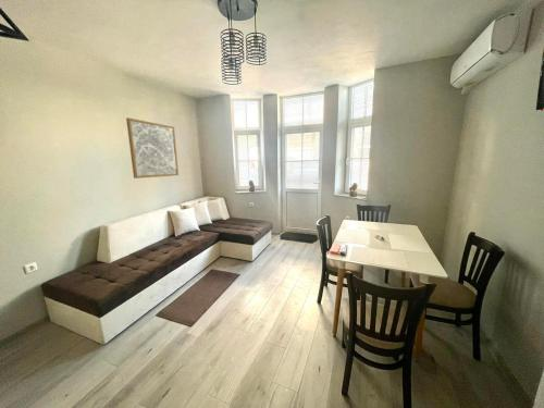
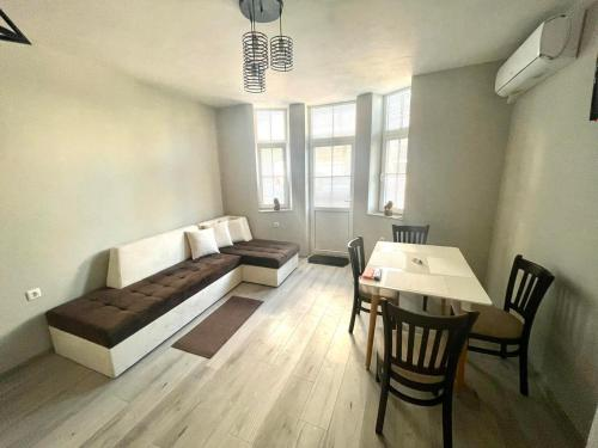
- wall art (156, 150)
